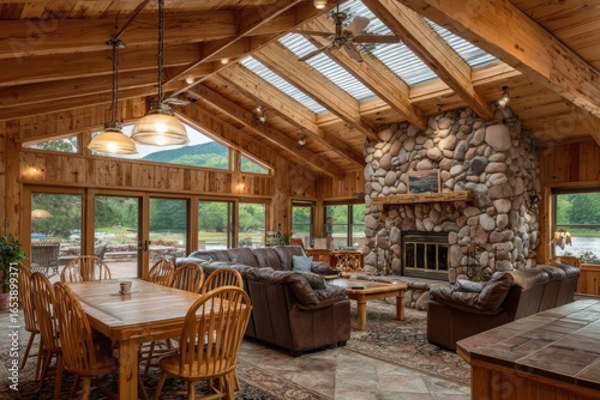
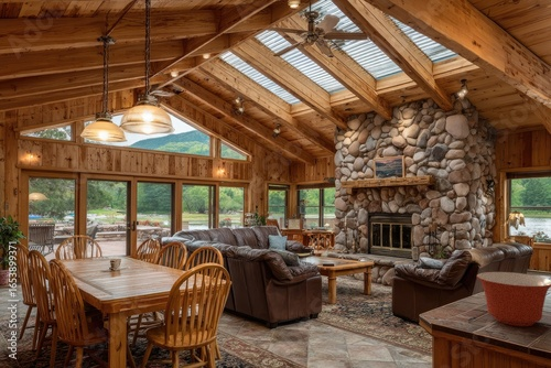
+ mixing bowl (514, 299)
